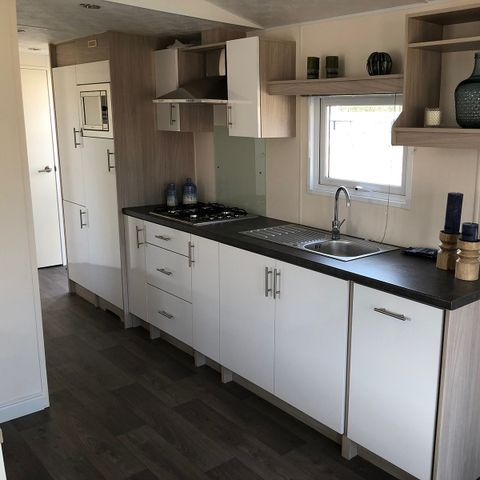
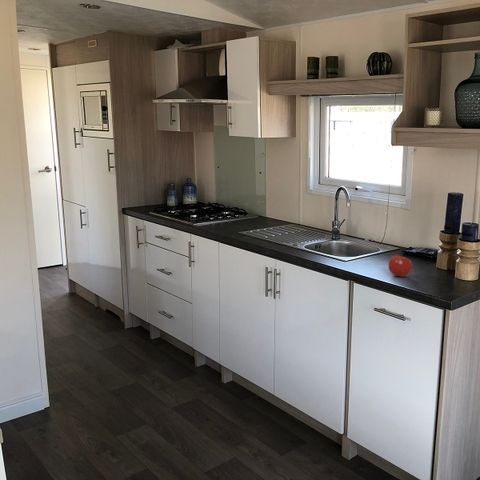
+ fruit (400, 264)
